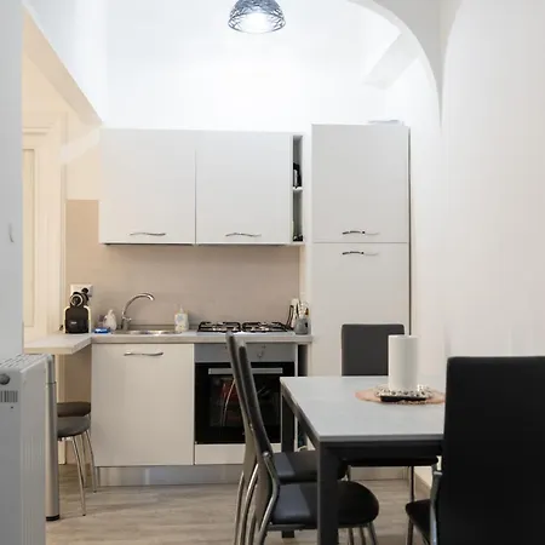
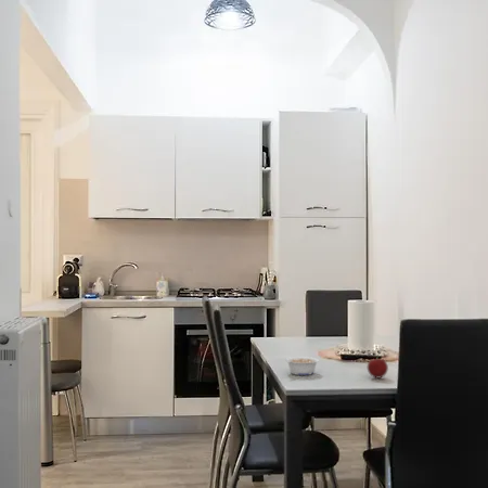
+ fruit (376, 362)
+ legume (301, 364)
